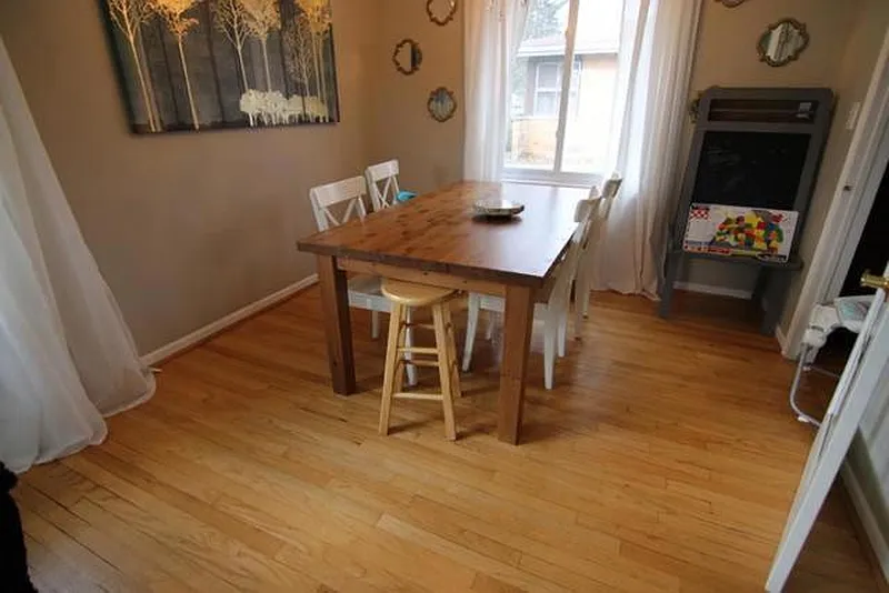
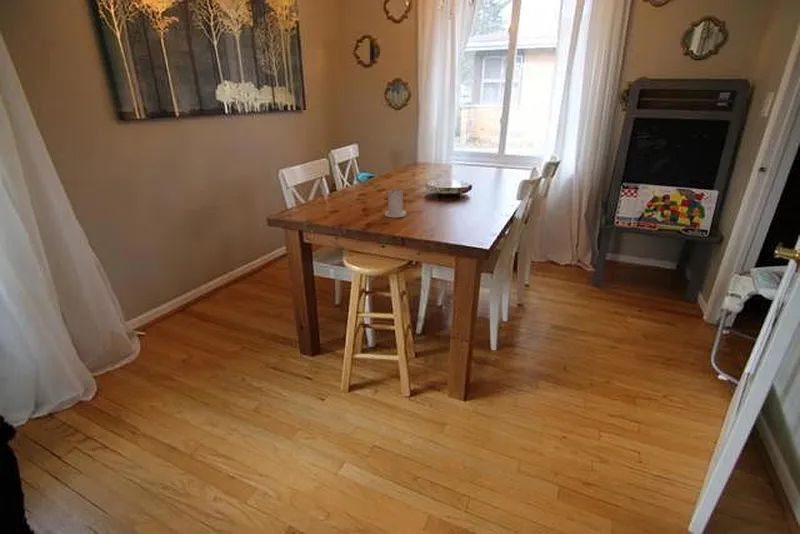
+ candle (395, 201)
